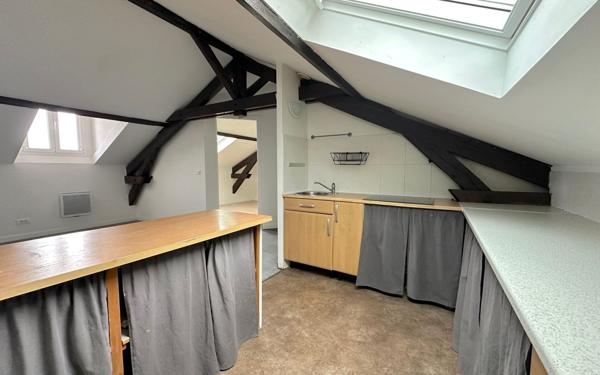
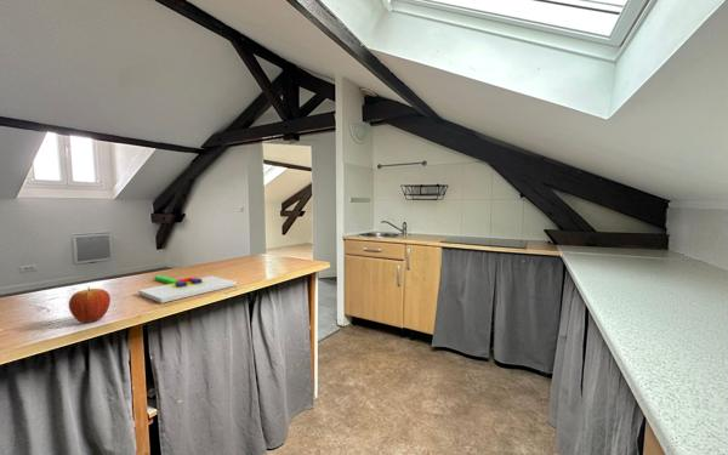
+ fruit (90, 303)
+ chopping board (177, 281)
